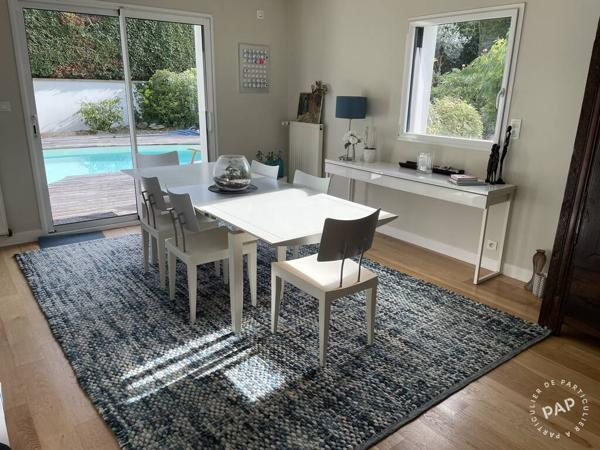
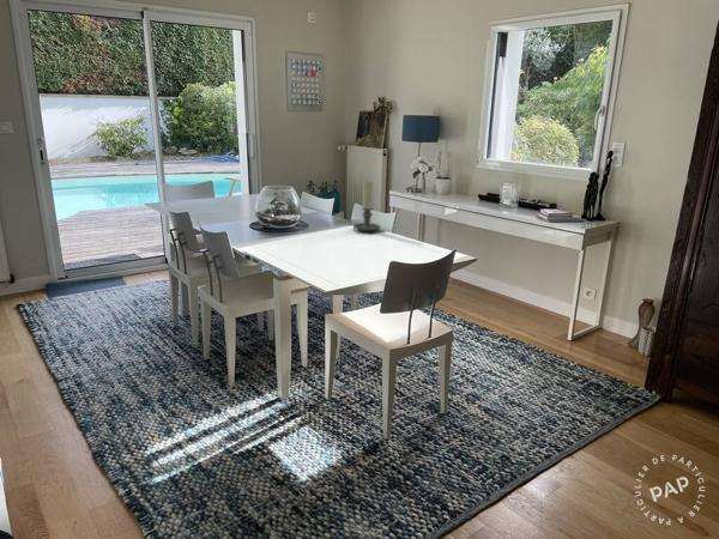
+ candle holder (365, 205)
